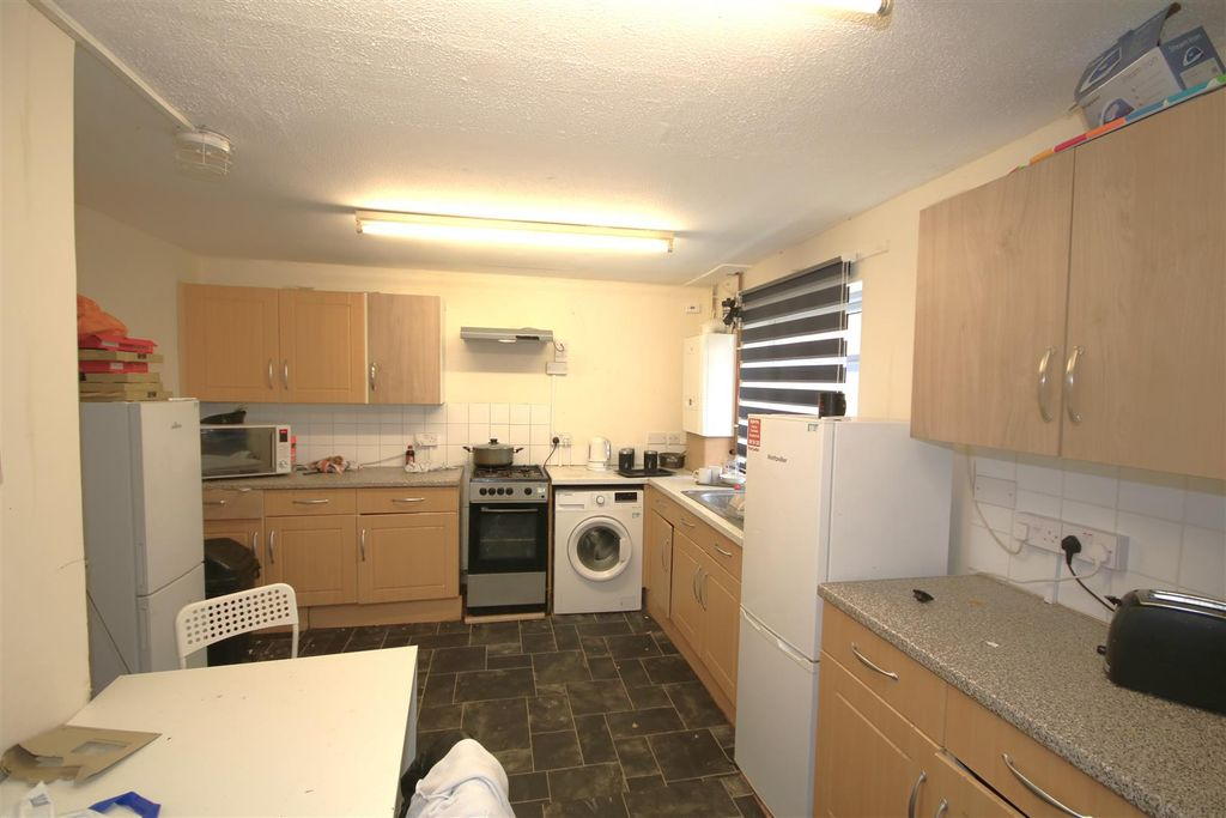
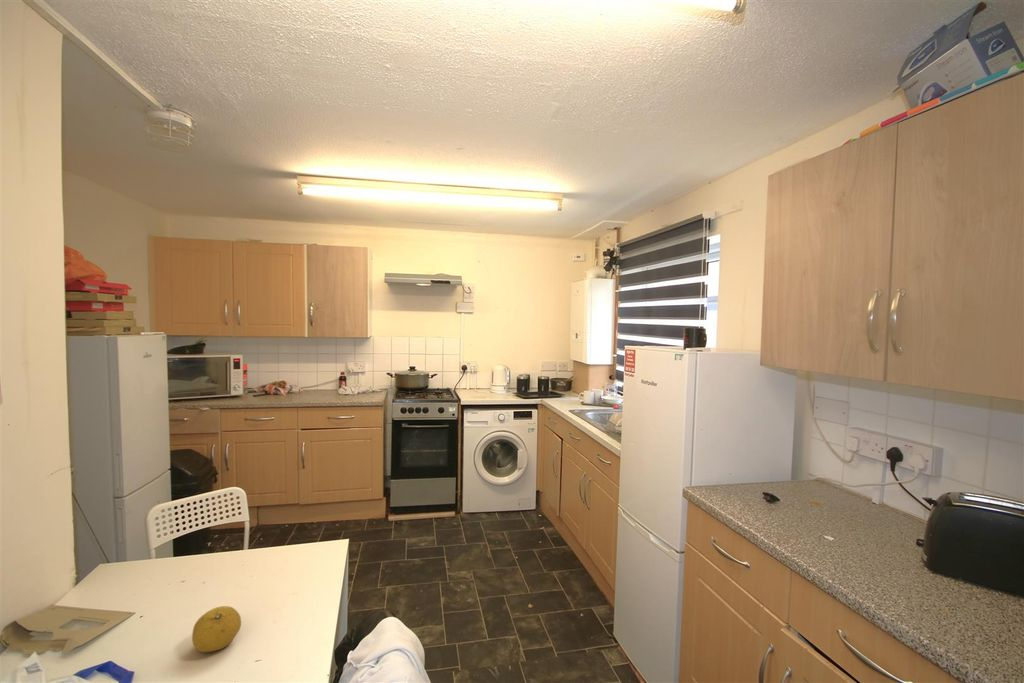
+ fruit (217, 627)
